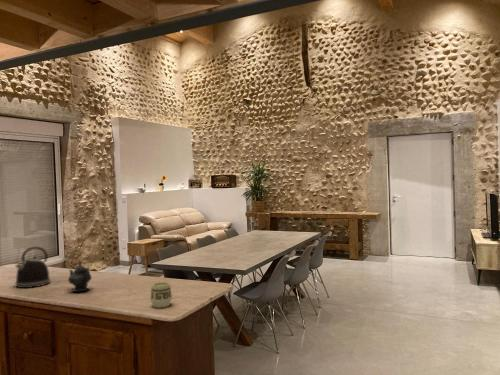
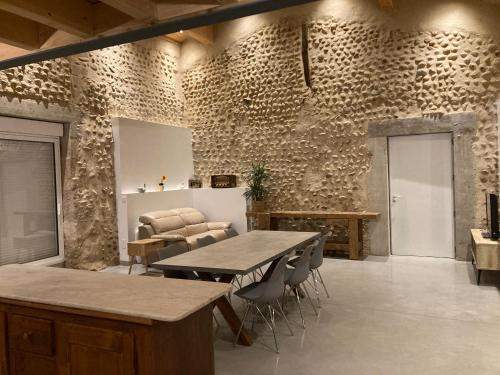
- cup (161, 294)
- teapot (79, 275)
- kettle (32, 265)
